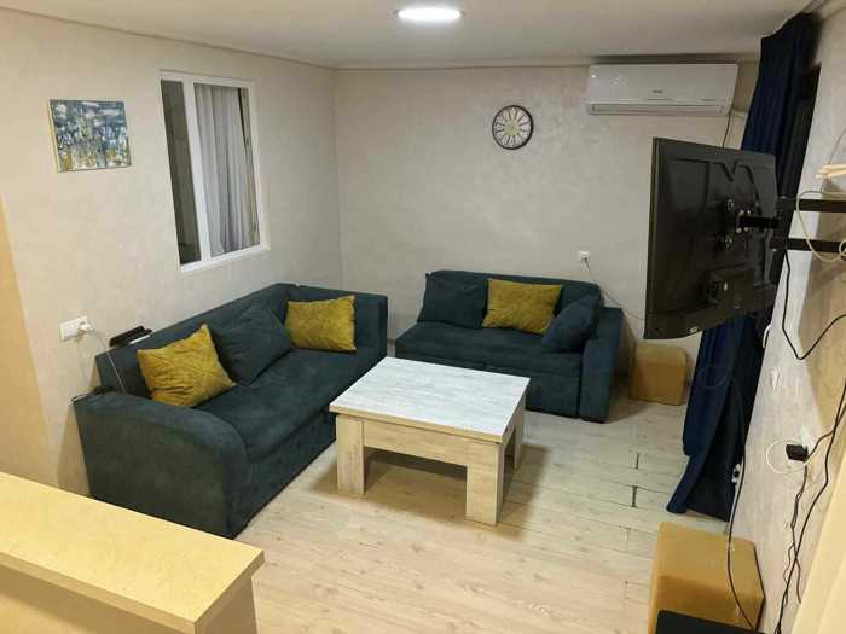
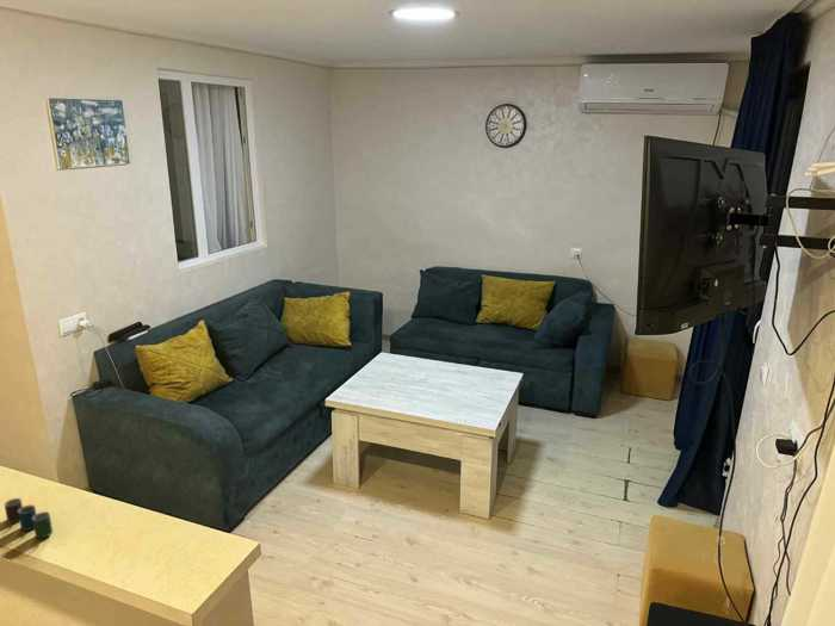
+ cup (29, 512)
